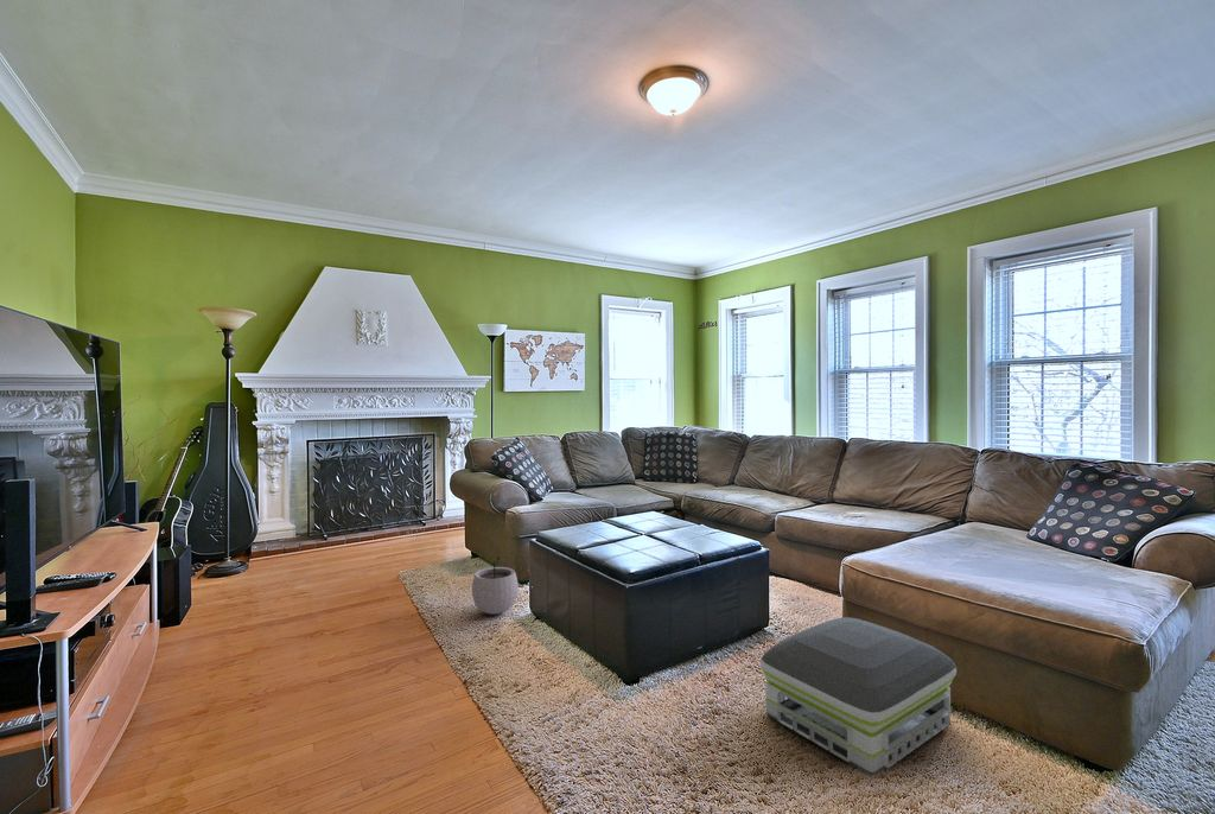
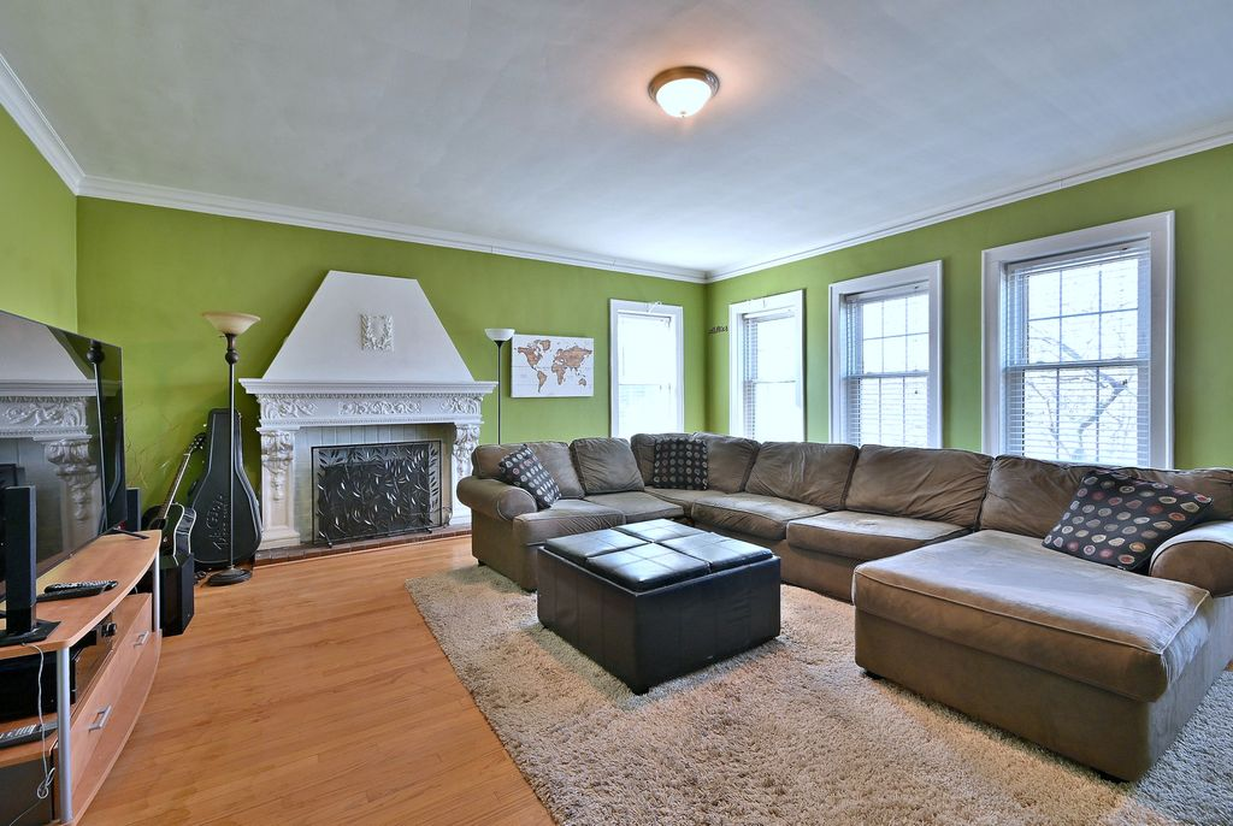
- air purifier (857, 674)
- plant pot (495, 583)
